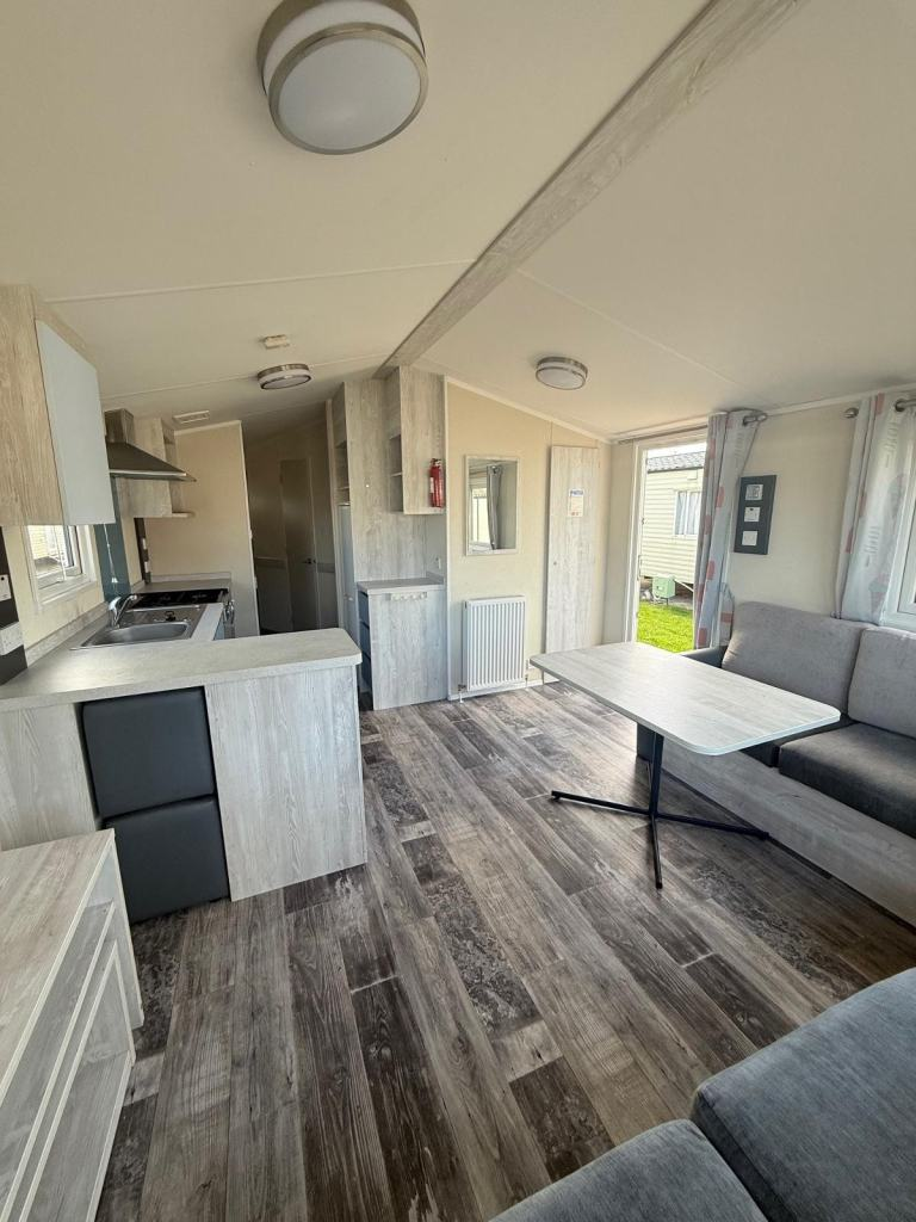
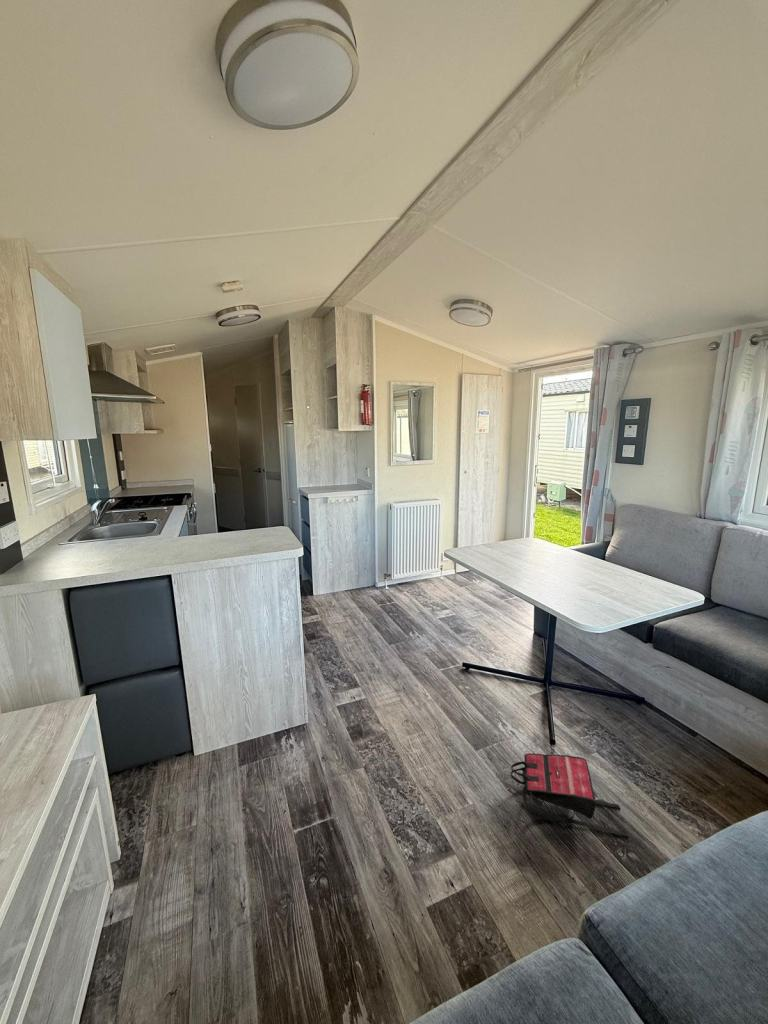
+ backpack (567, 795)
